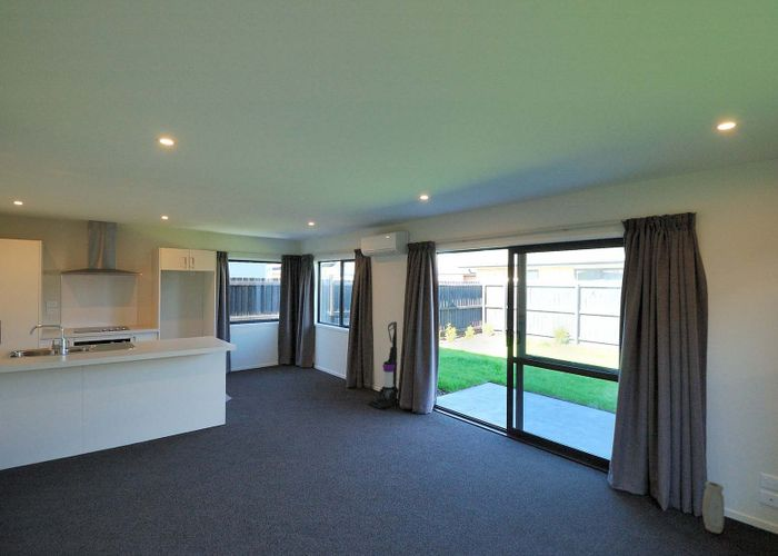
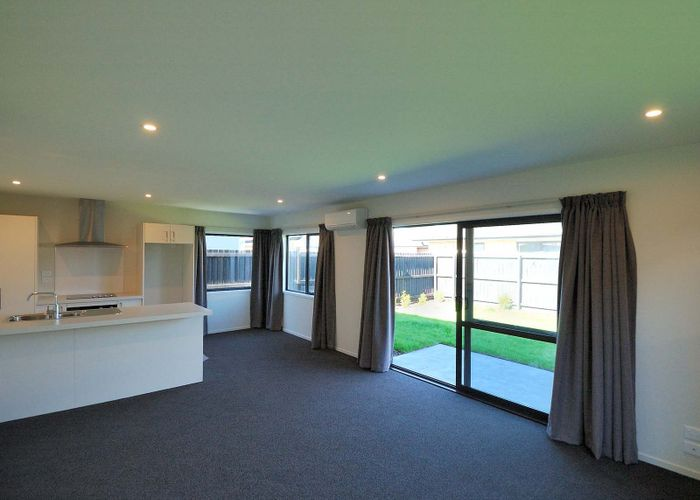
- vase (712, 507)
- vacuum cleaner (386, 363)
